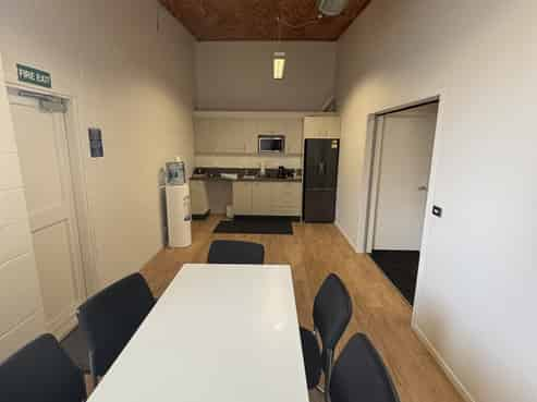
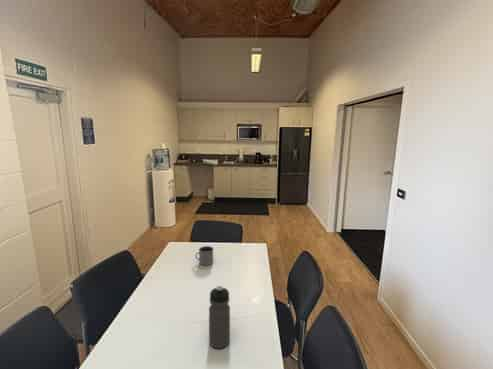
+ mug (204, 255)
+ water bottle (219, 314)
